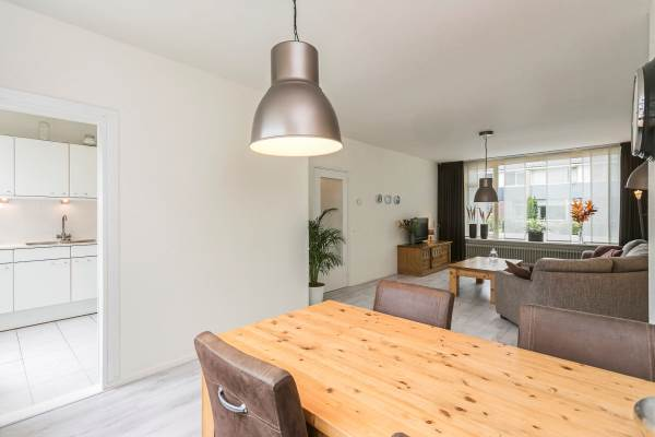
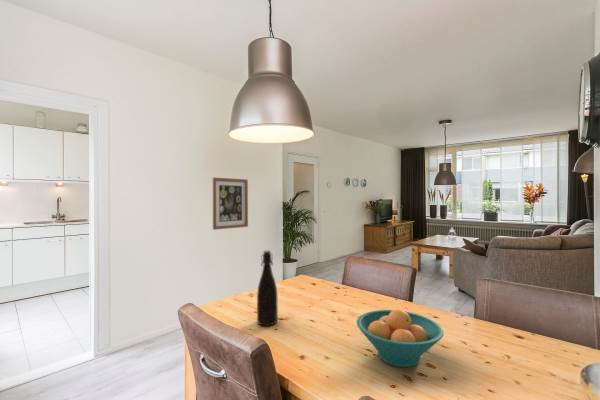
+ fruit bowl (398, 333)
+ wall art (231, 203)
+ bottle (267, 286)
